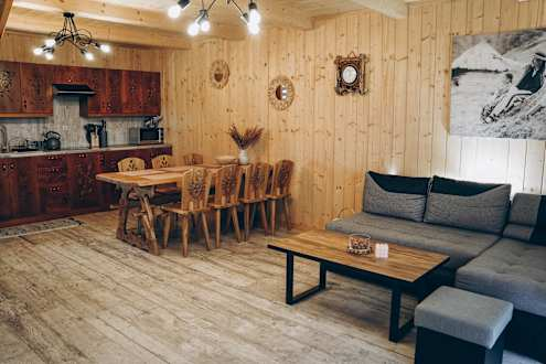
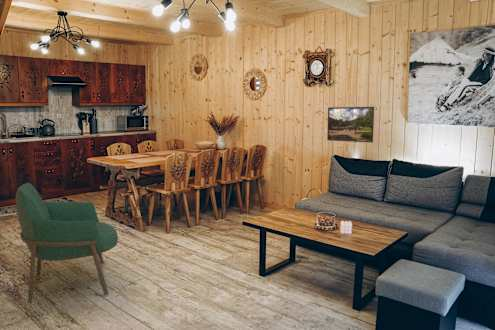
+ armchair (70, 233)
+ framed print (349, 124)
